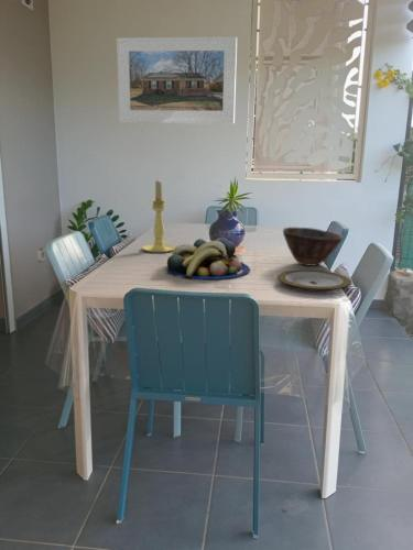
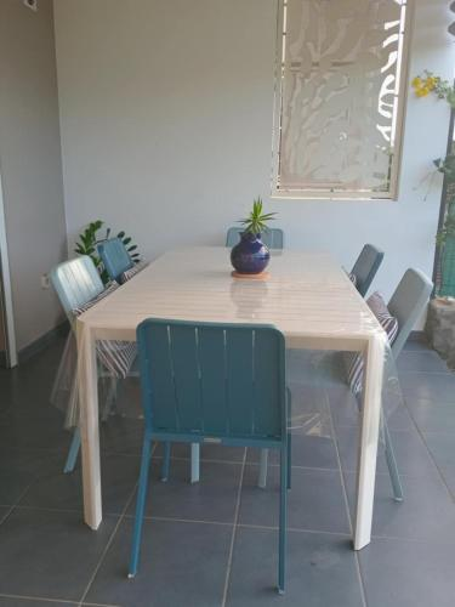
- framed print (175, 80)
- fruit bowl (208, 254)
- plate (313, 280)
- bowl (311, 246)
- candle holder (159, 215)
